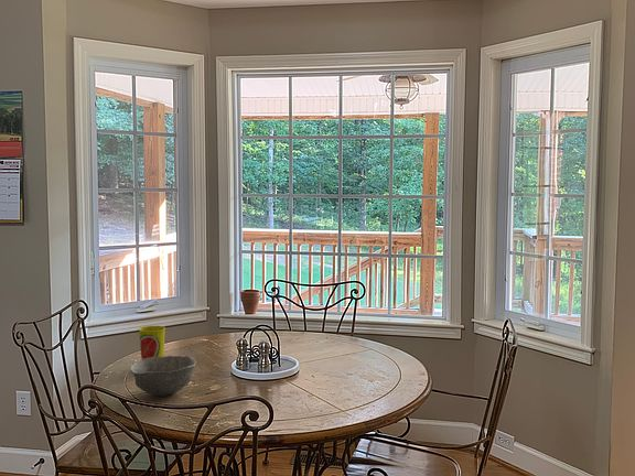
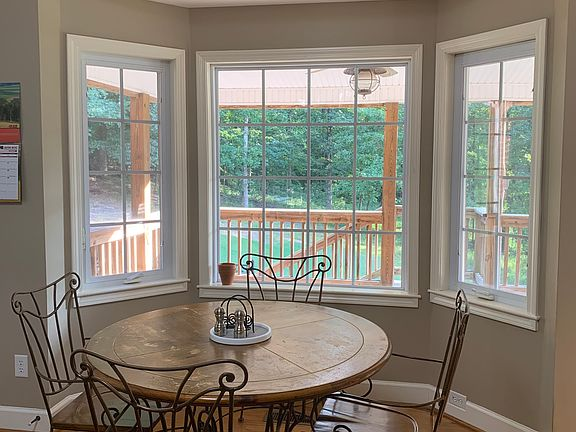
- bowl (163, 378)
- cup (152, 347)
